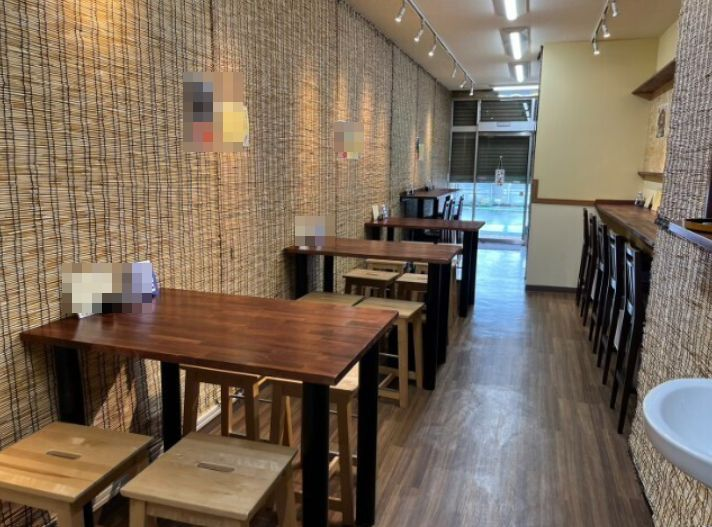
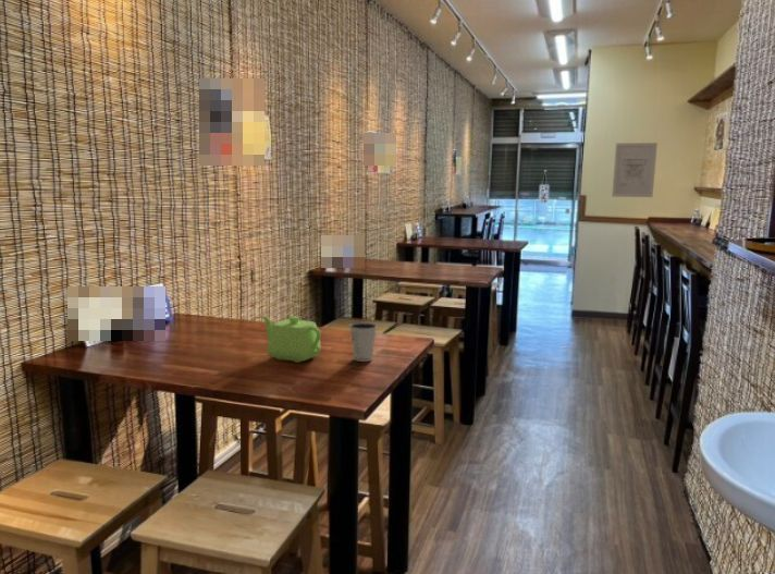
+ teapot (290, 337)
+ wall art (633, 170)
+ dixie cup (362, 342)
